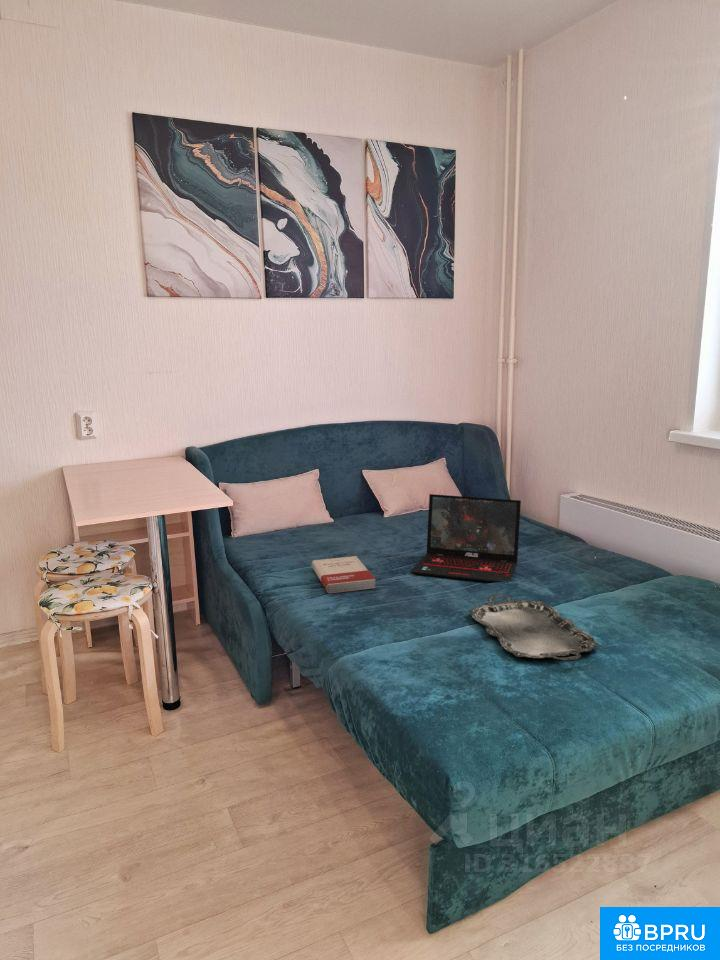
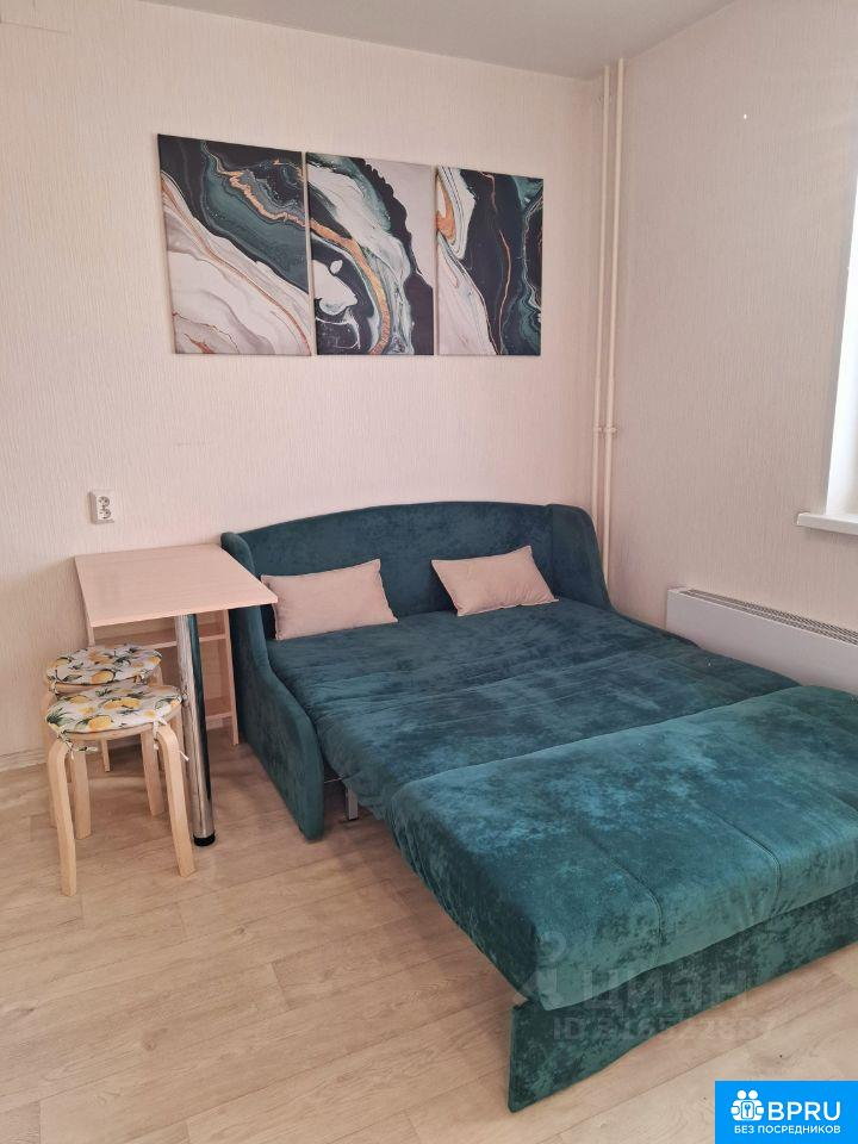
- book (342, 573)
- laptop (467, 537)
- serving tray (530, 626)
